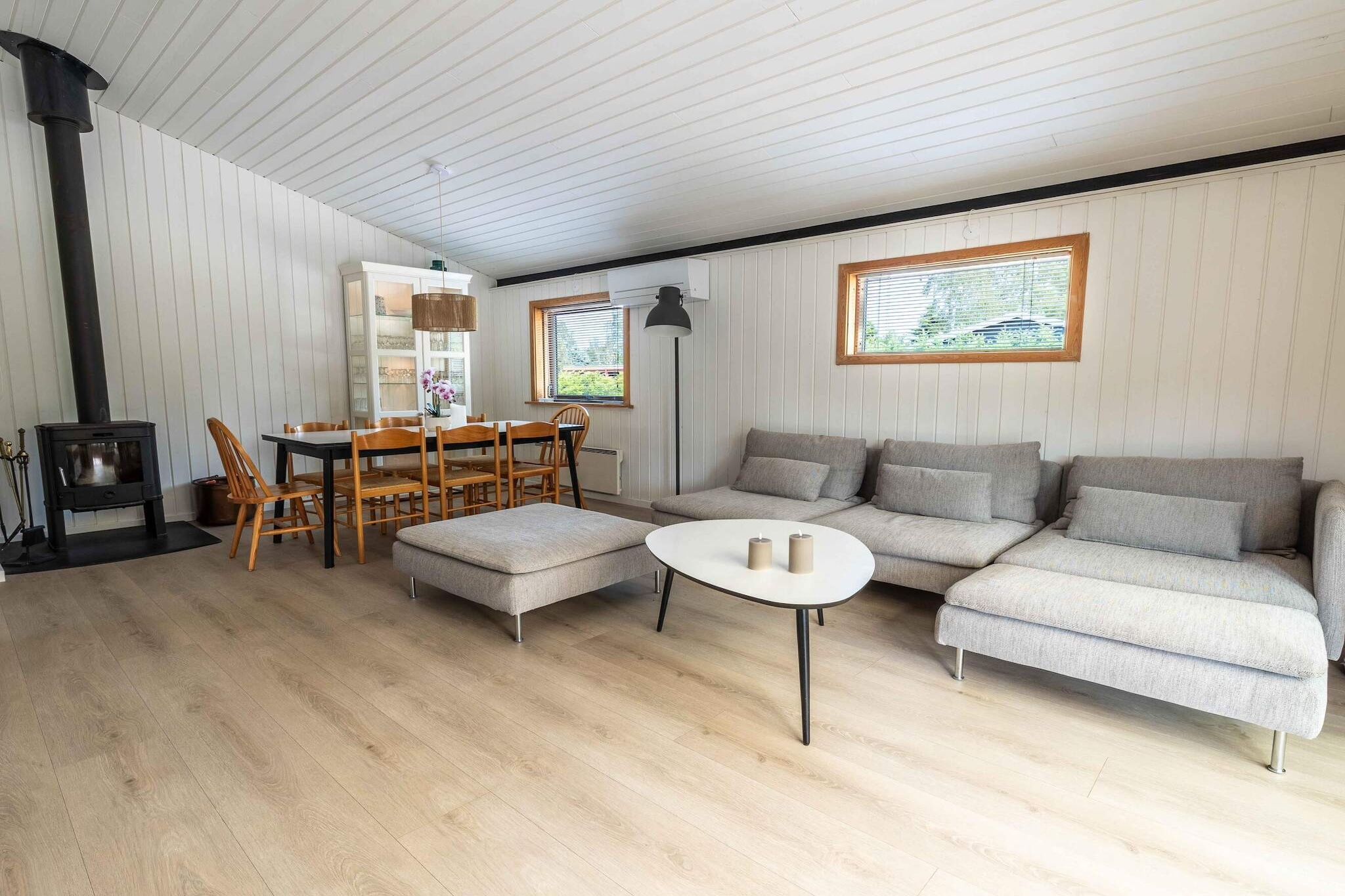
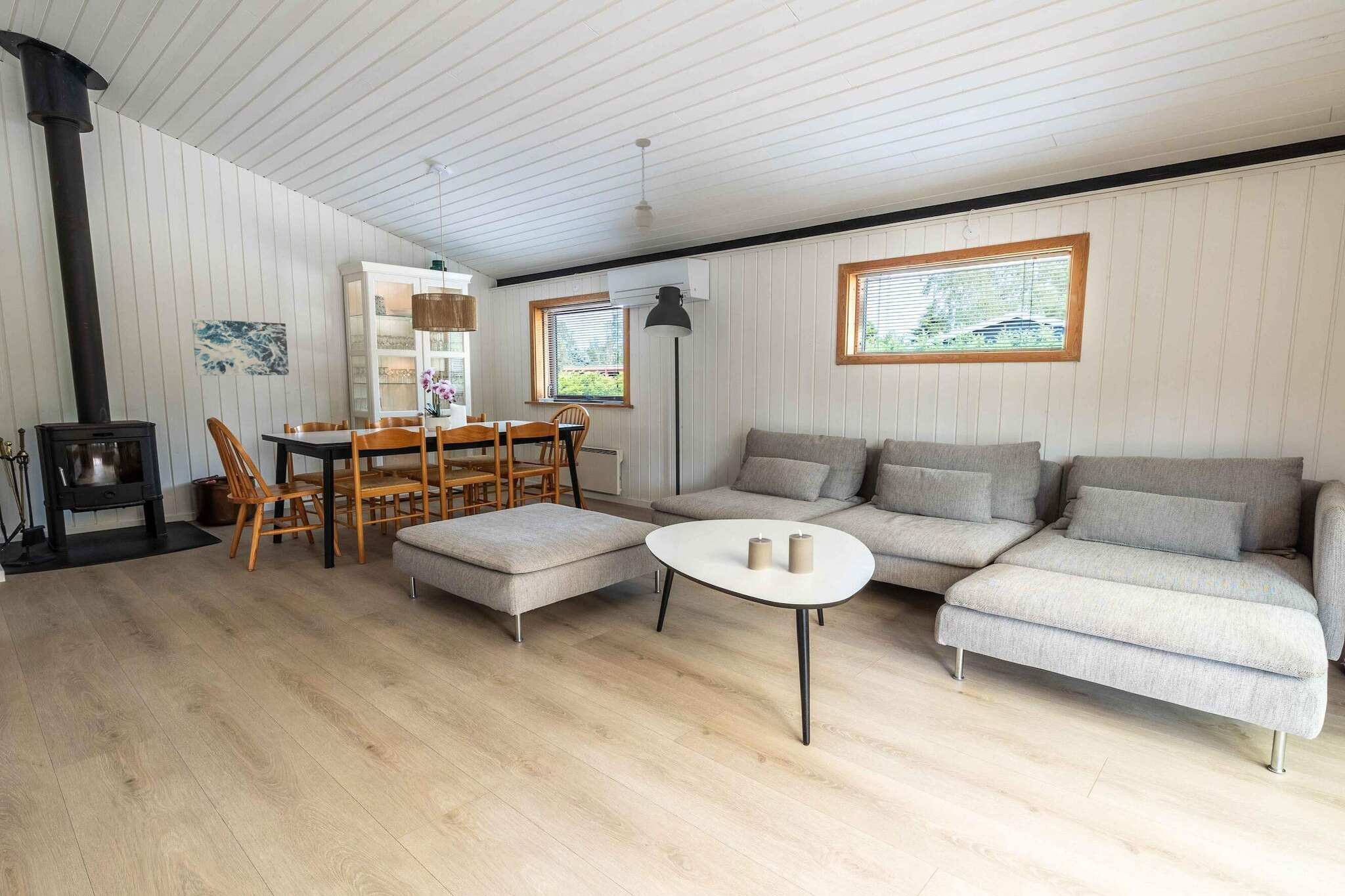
+ pendant light (644, 190)
+ wall art (242, 348)
